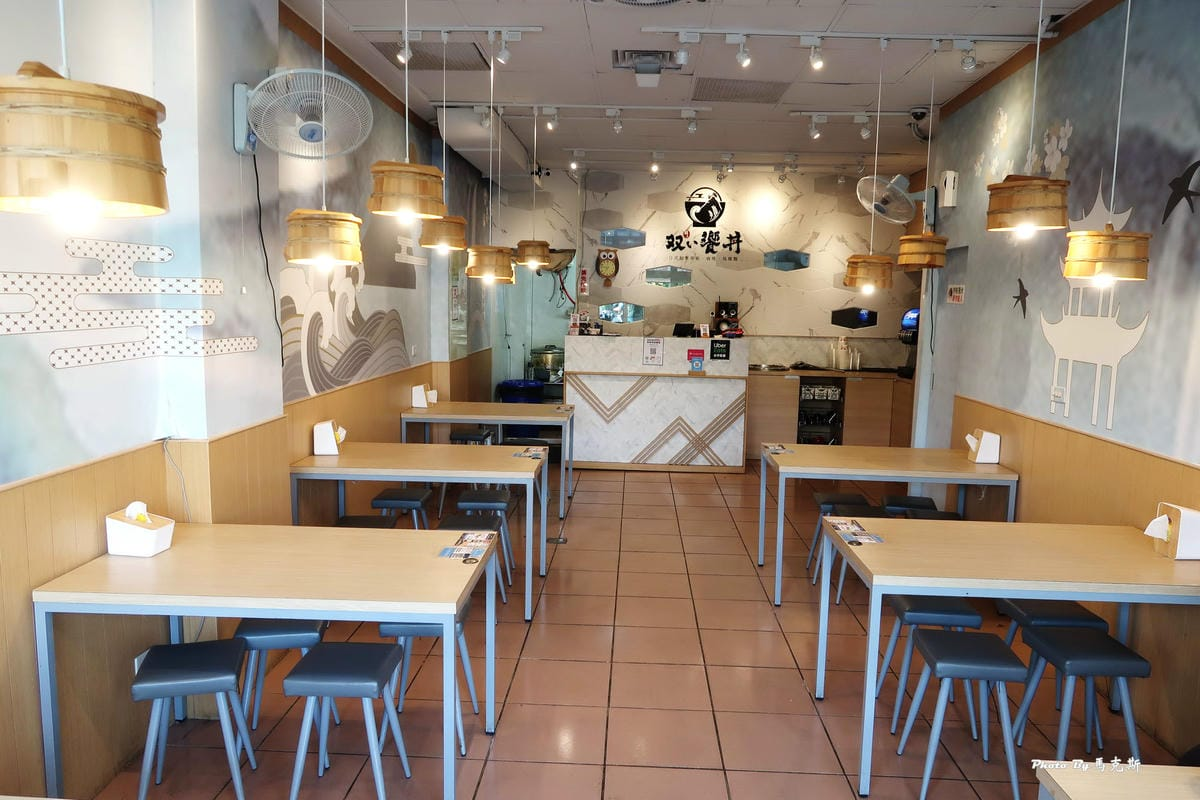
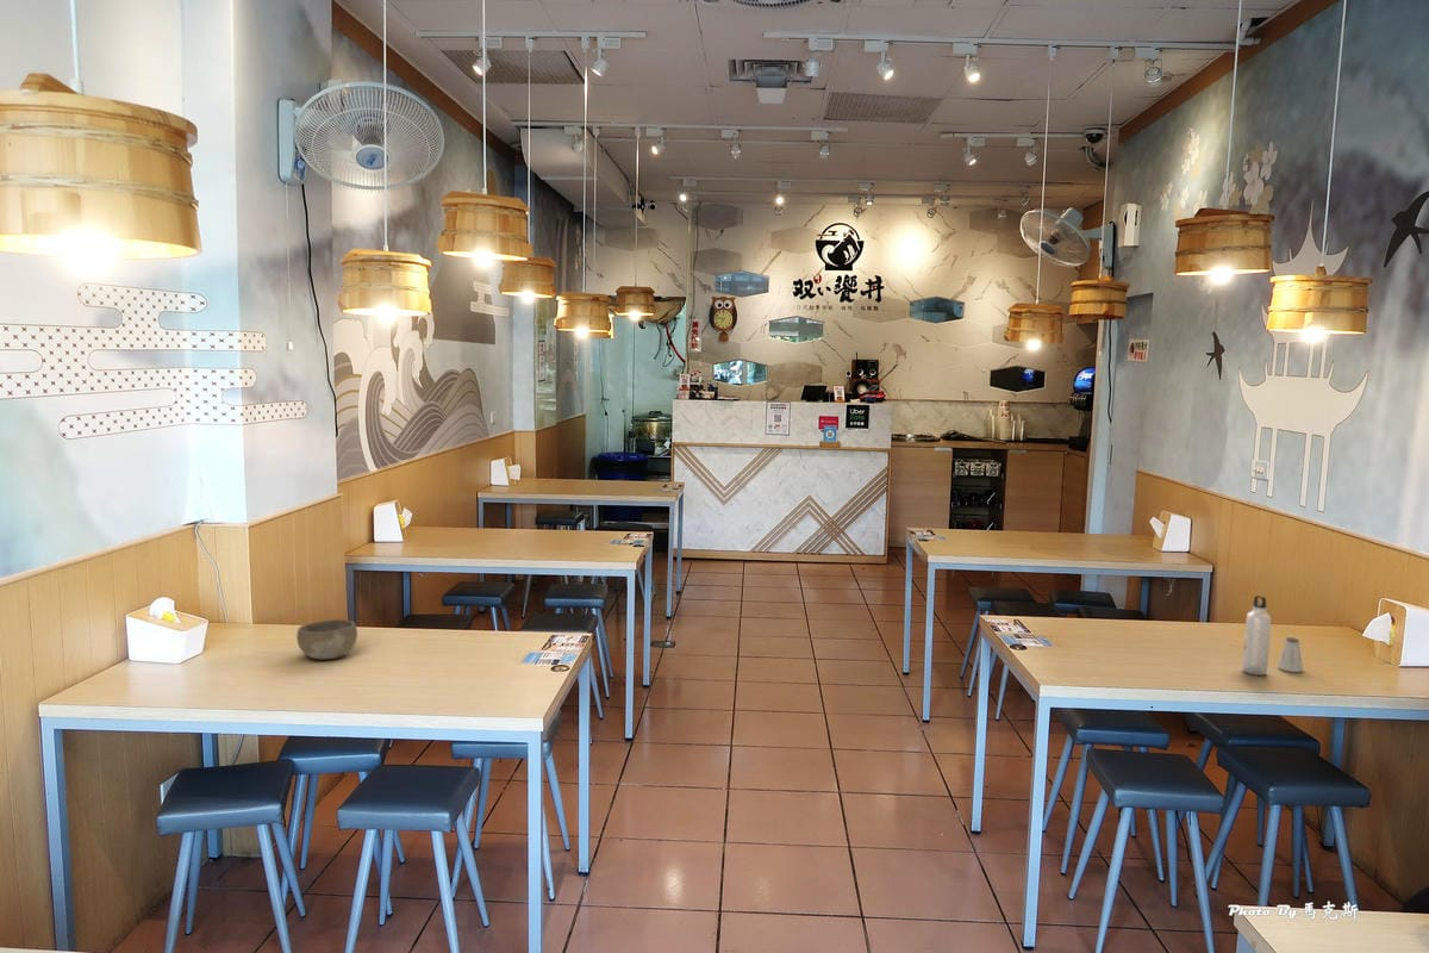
+ saltshaker (1291, 653)
+ water bottle (1256, 634)
+ bowl (327, 640)
